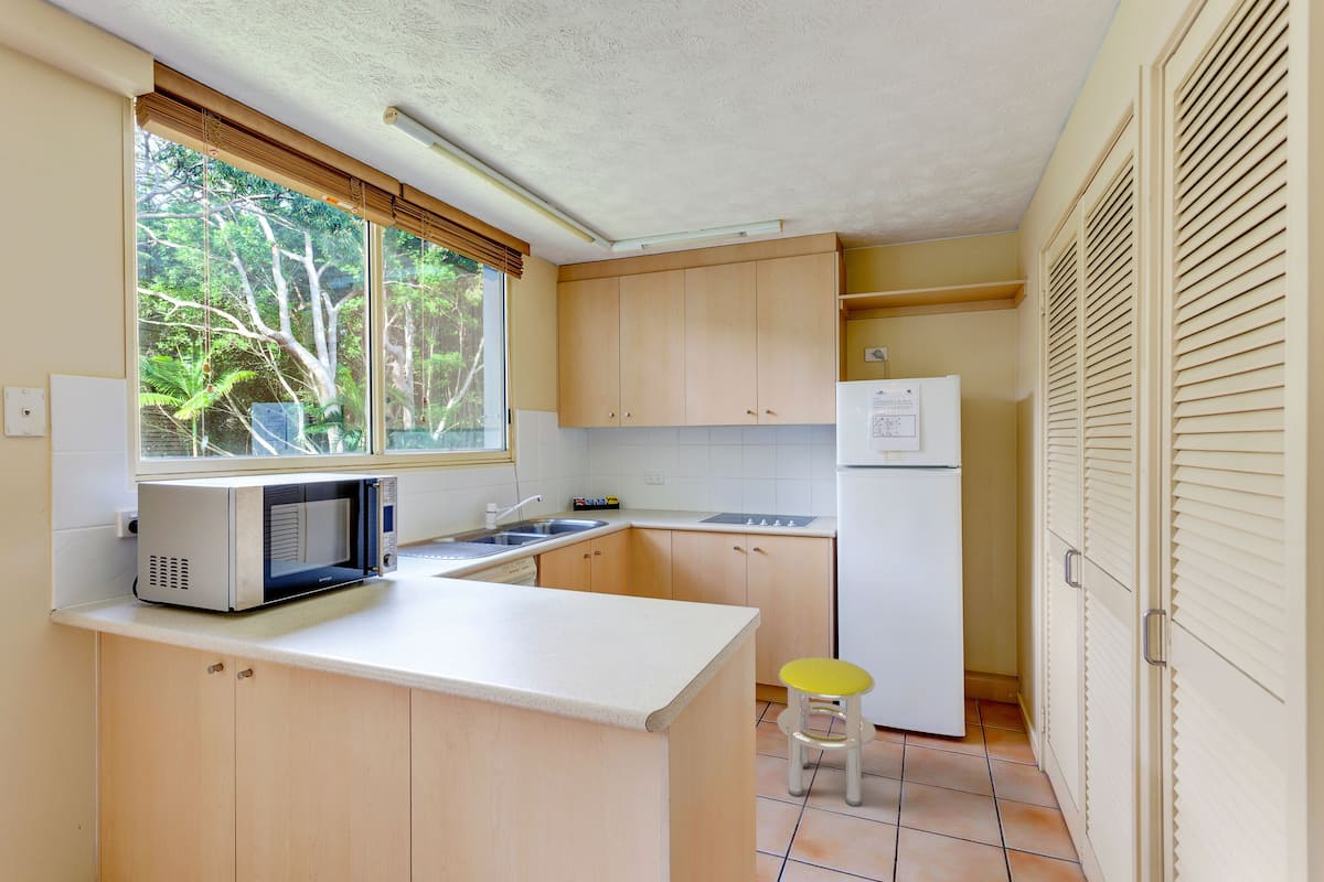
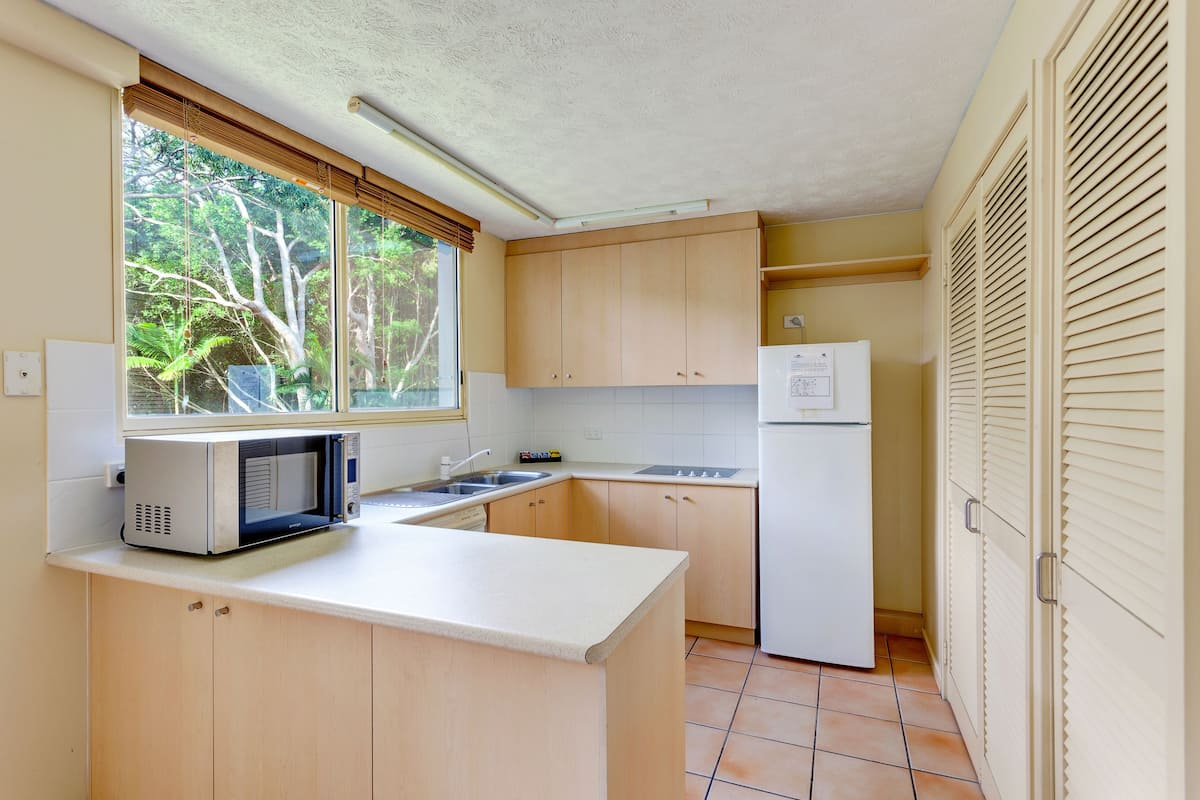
- stool (828, 714)
